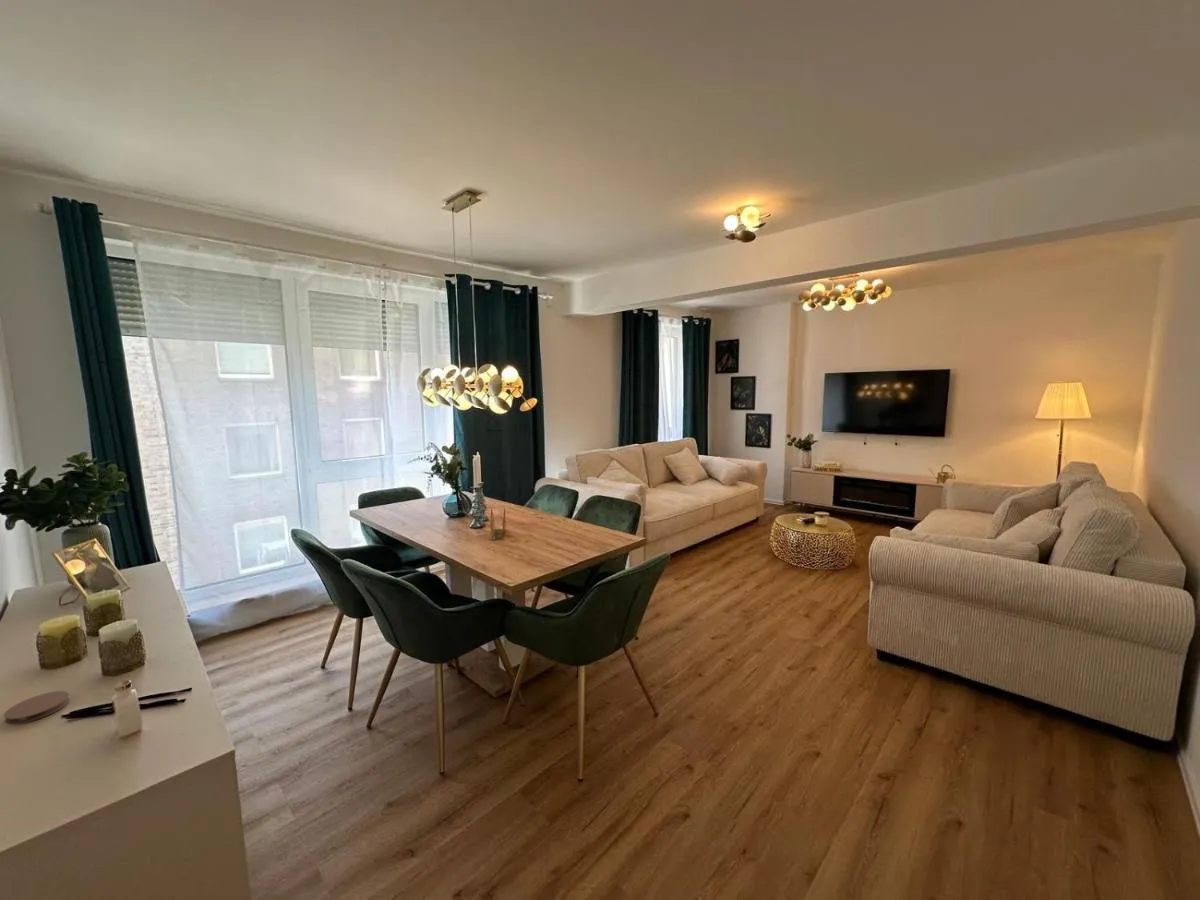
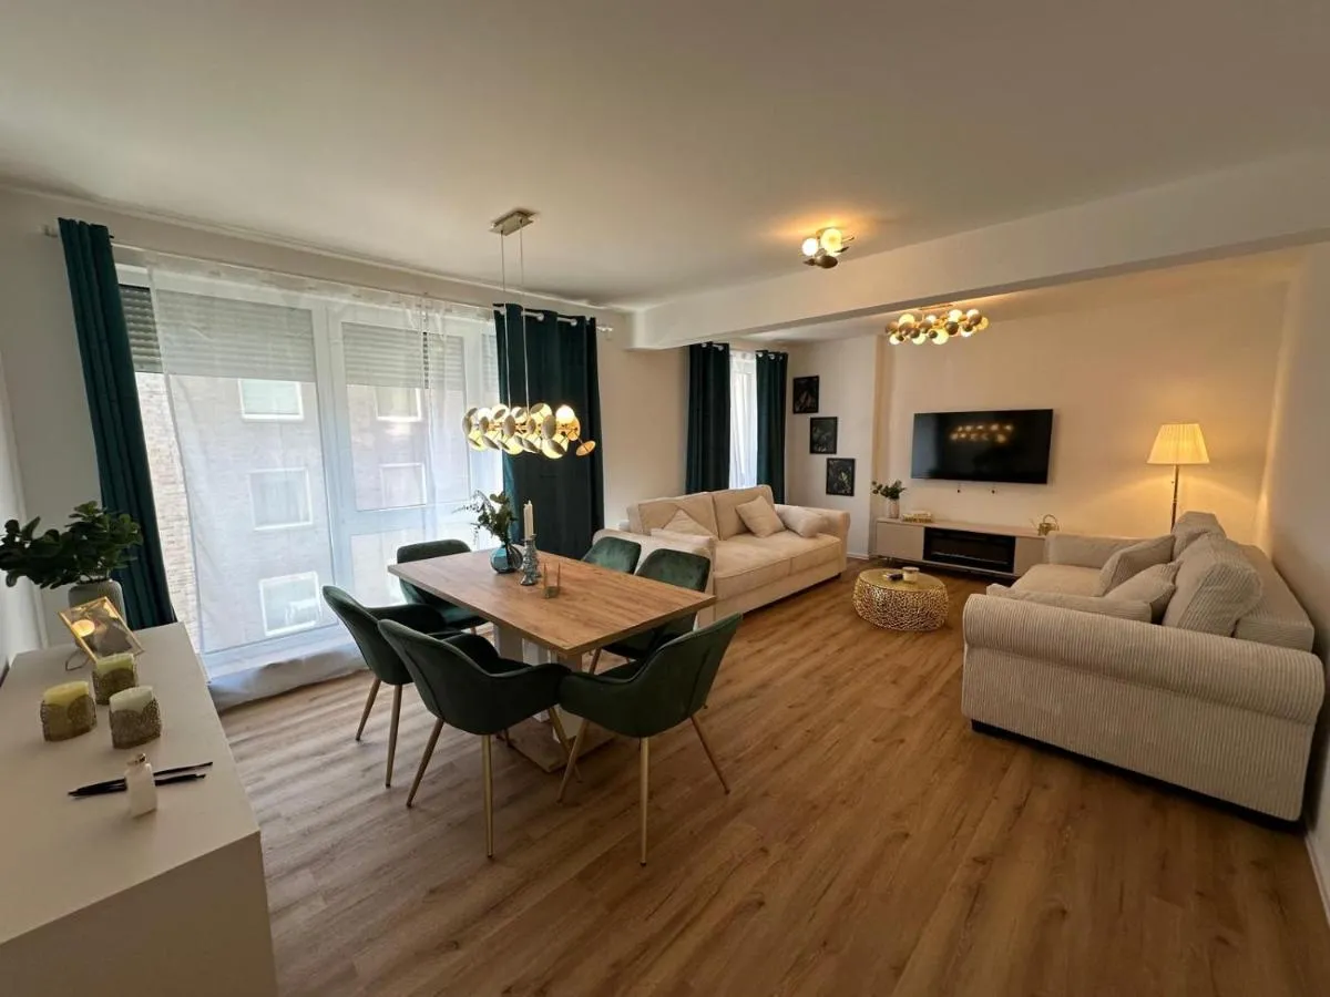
- coaster (37, 706)
